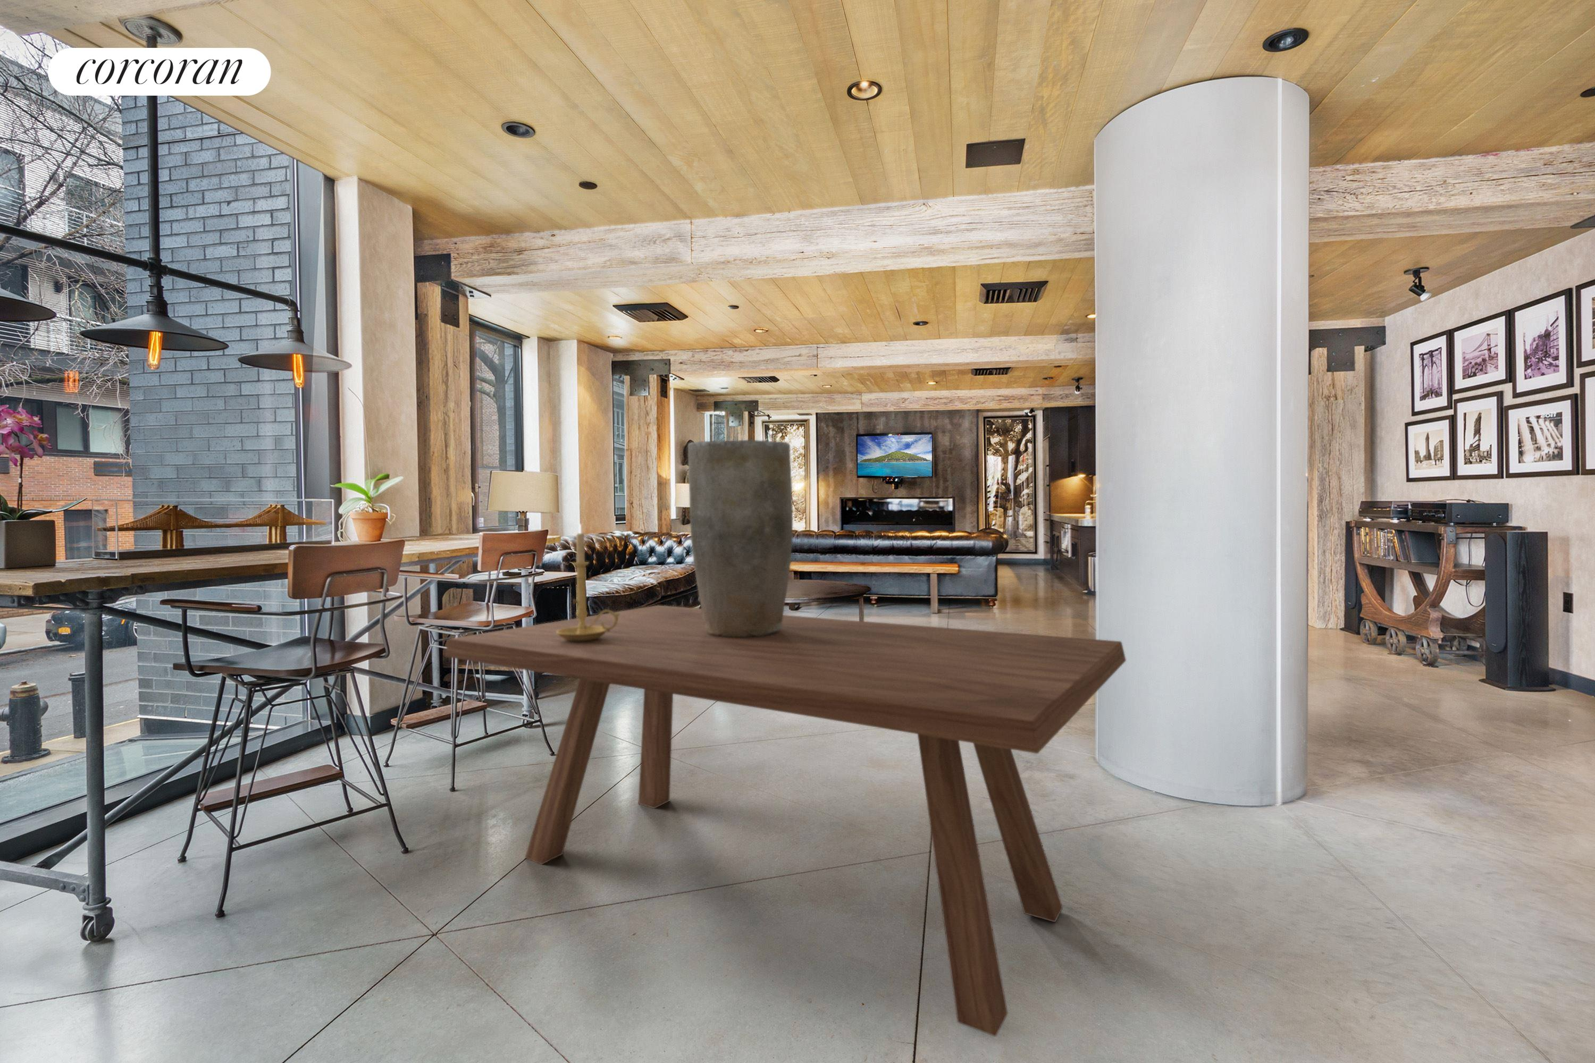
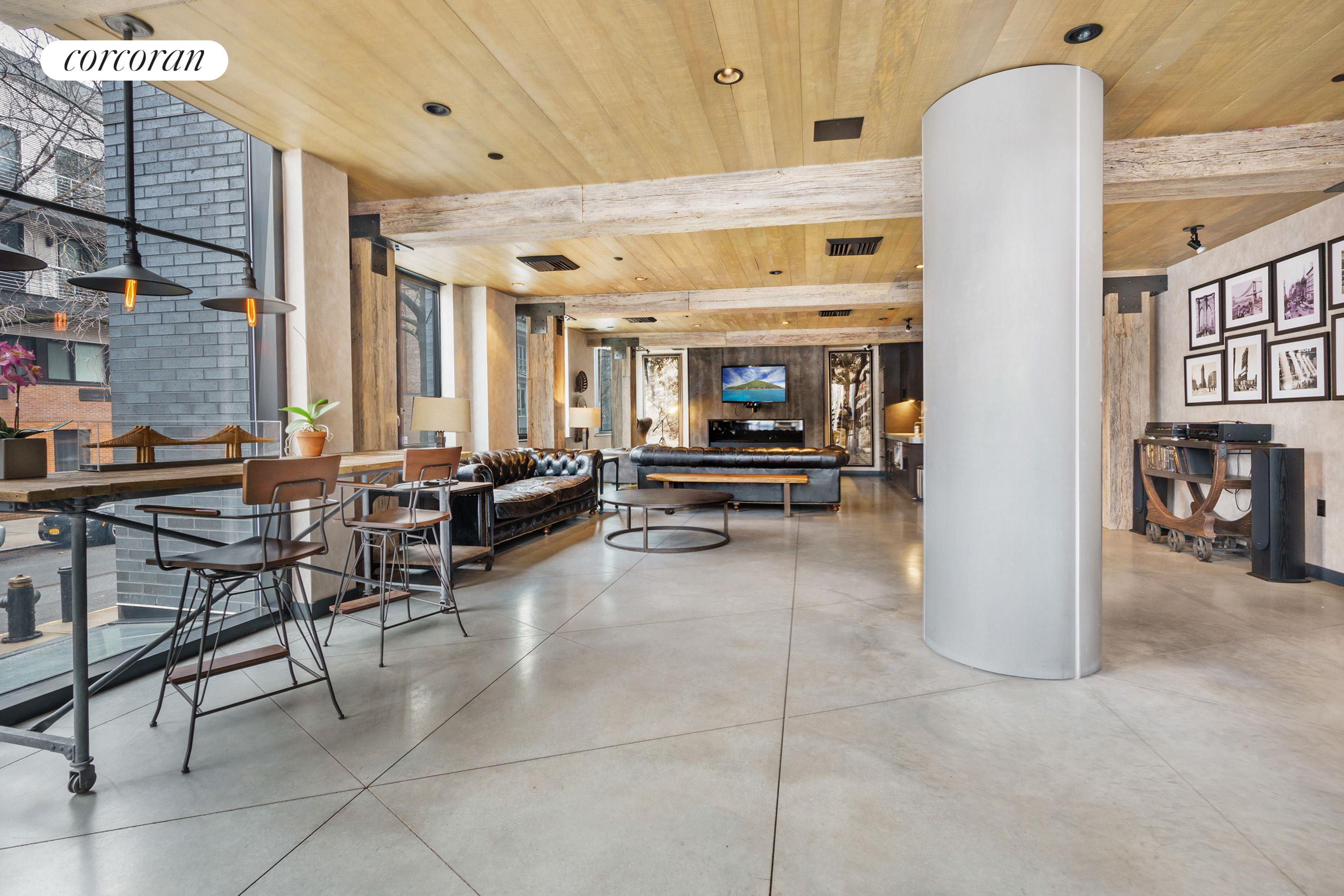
- candle holder (583, 581)
- dining table (779, 711)
- vase (742, 536)
